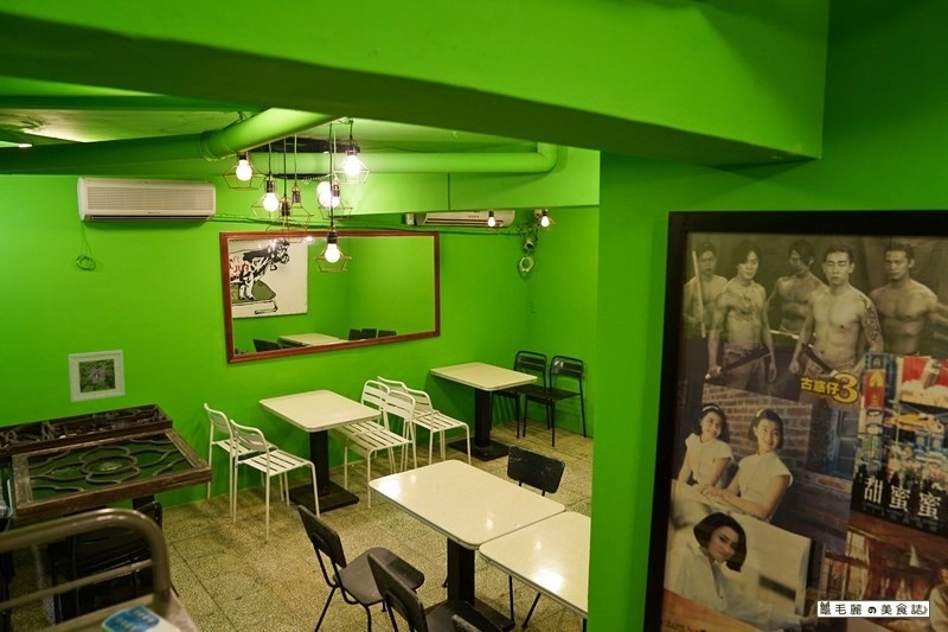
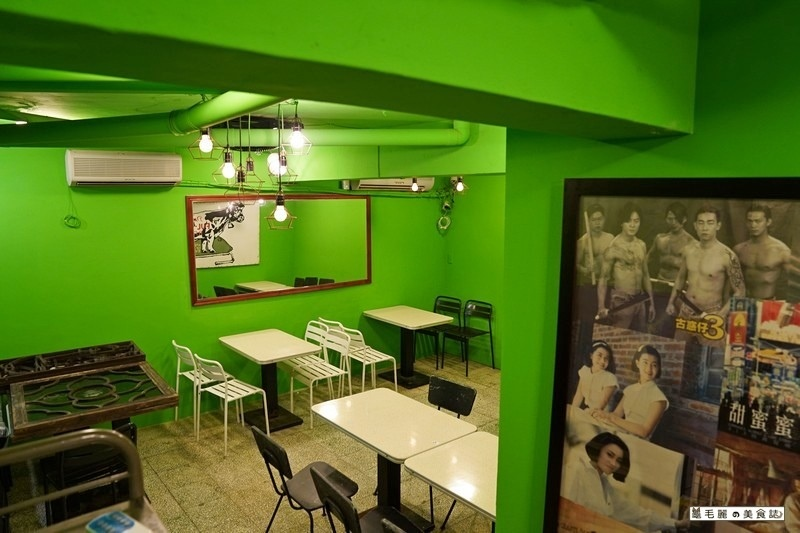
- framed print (97, 375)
